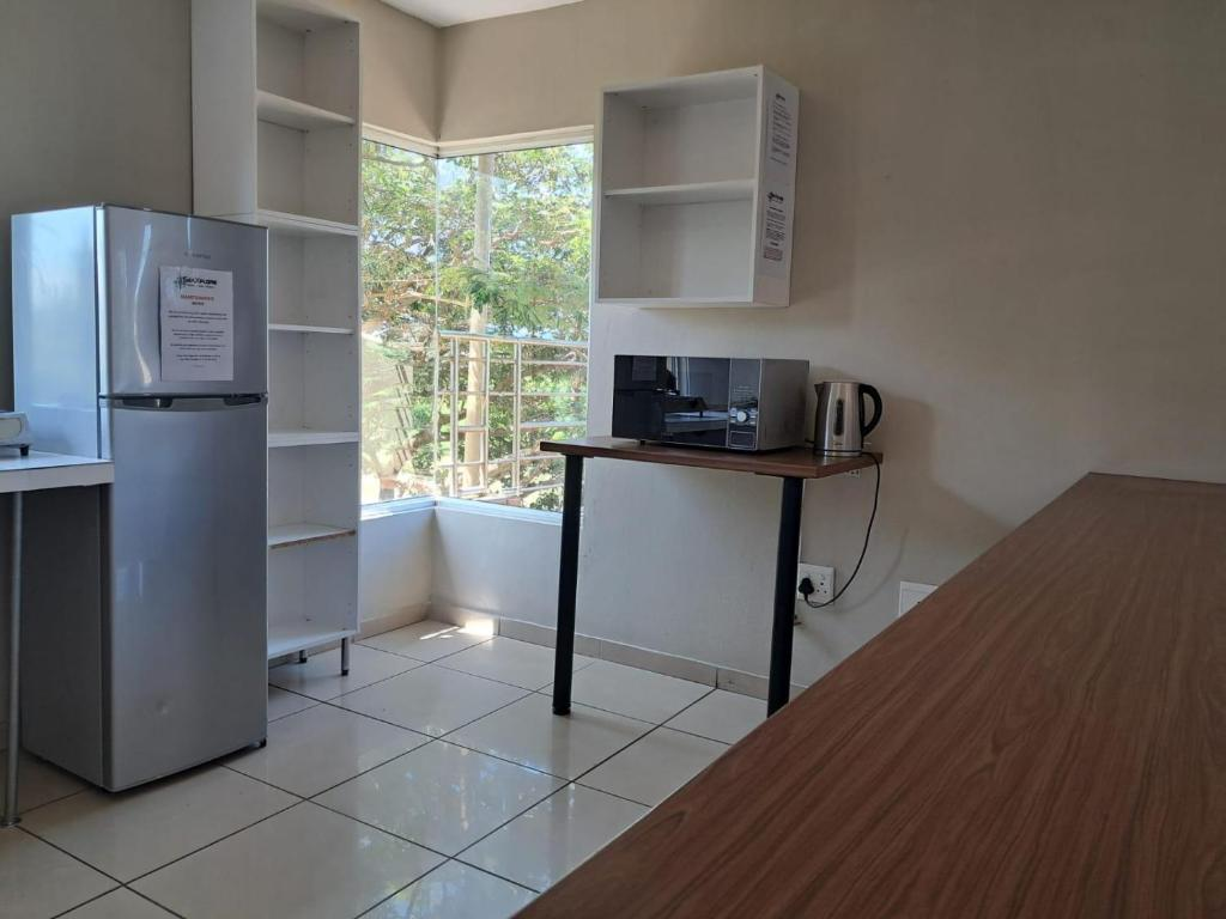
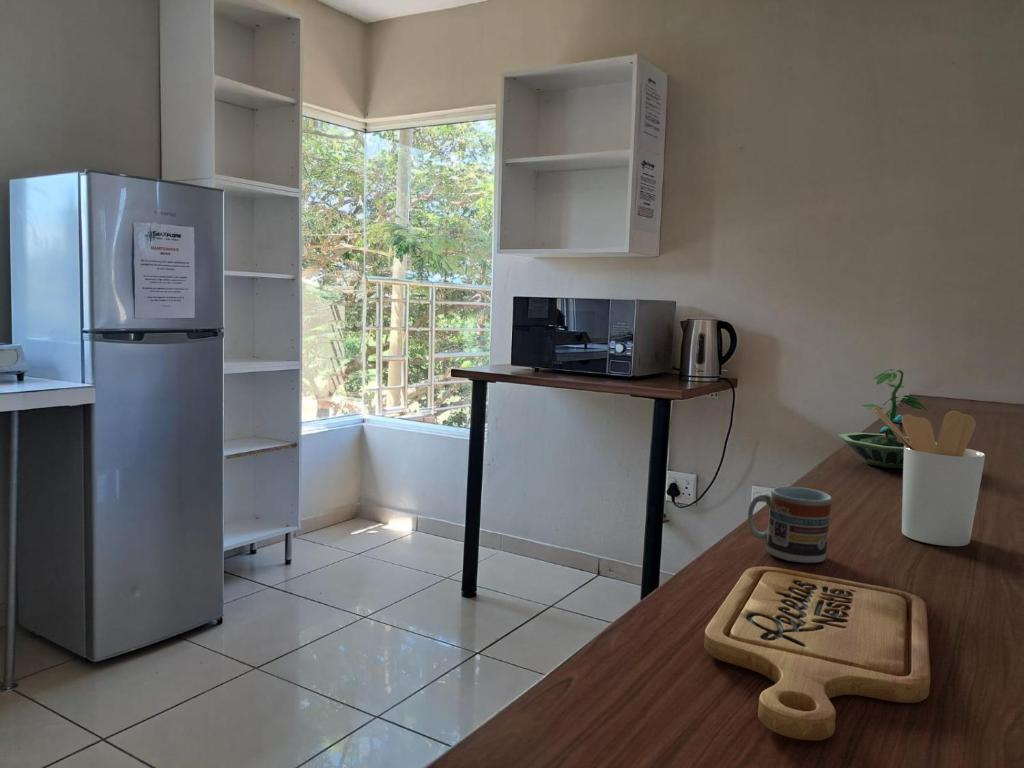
+ terrarium (895, 388)
+ cutting board (816, 640)
+ cup (787, 521)
+ utensil holder (921, 470)
